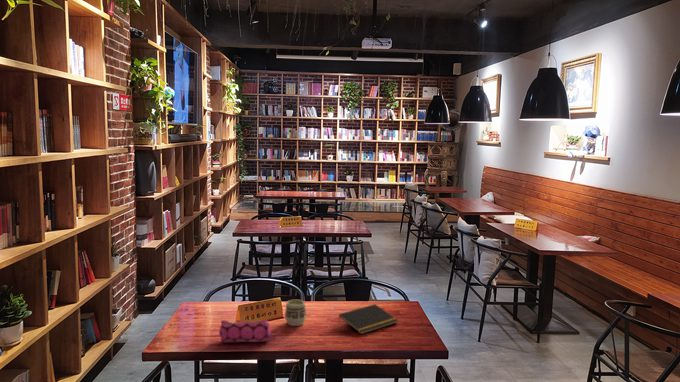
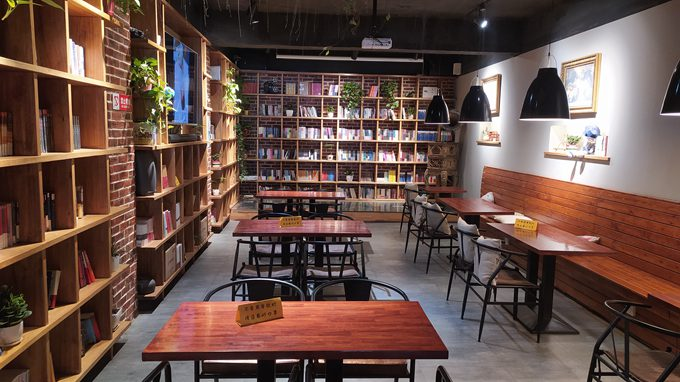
- notepad (368, 318)
- pencil case (245, 330)
- cup (295, 312)
